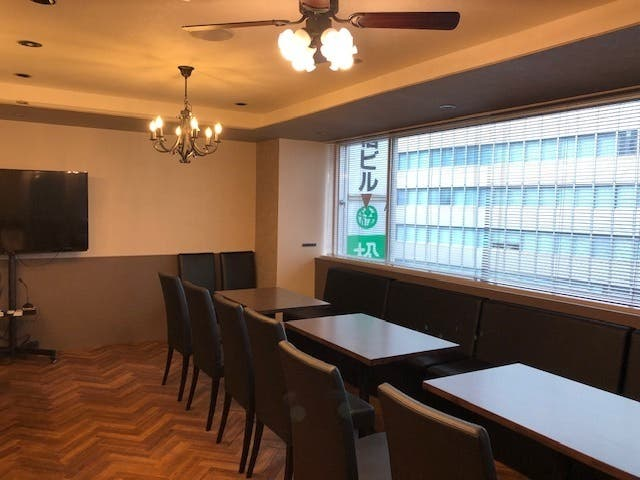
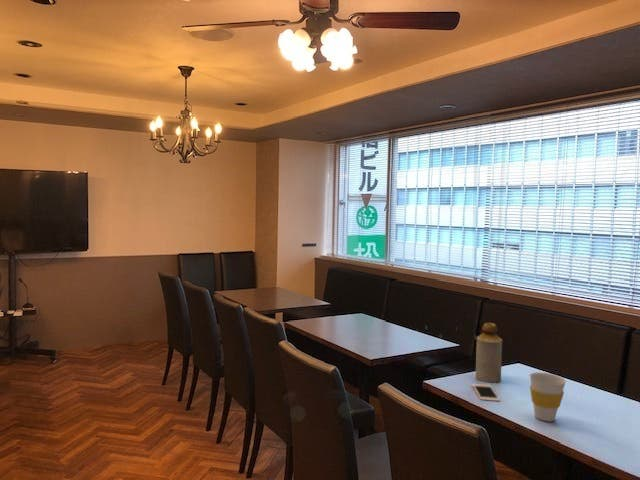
+ bottle (489, 351)
+ cell phone (485, 392)
+ cup (546, 398)
